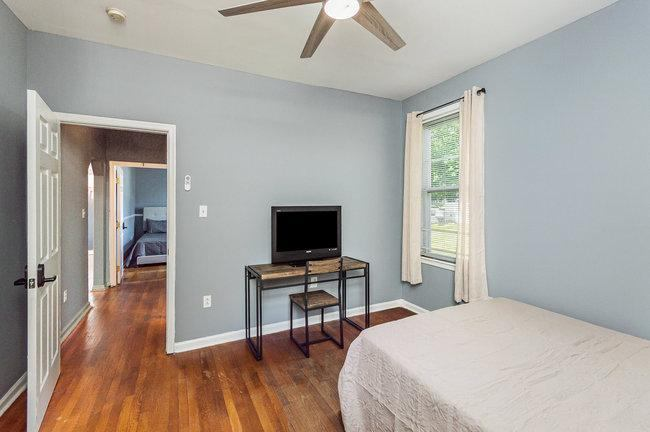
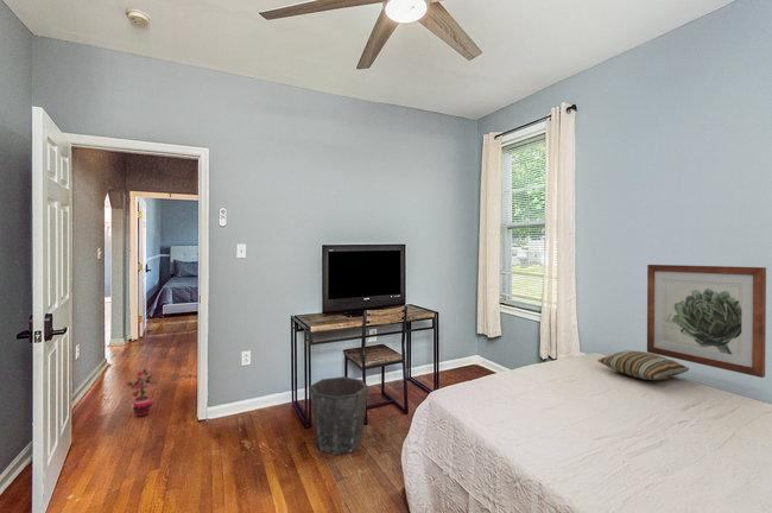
+ potted plant (143, 392)
+ wall art (700, 314)
+ waste bin (338, 414)
+ pillow (641, 363)
